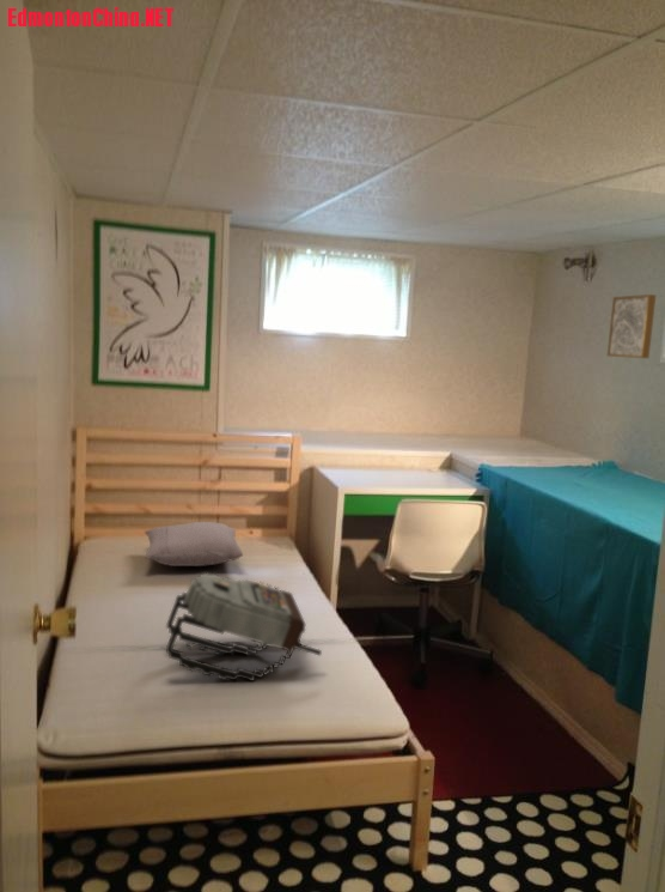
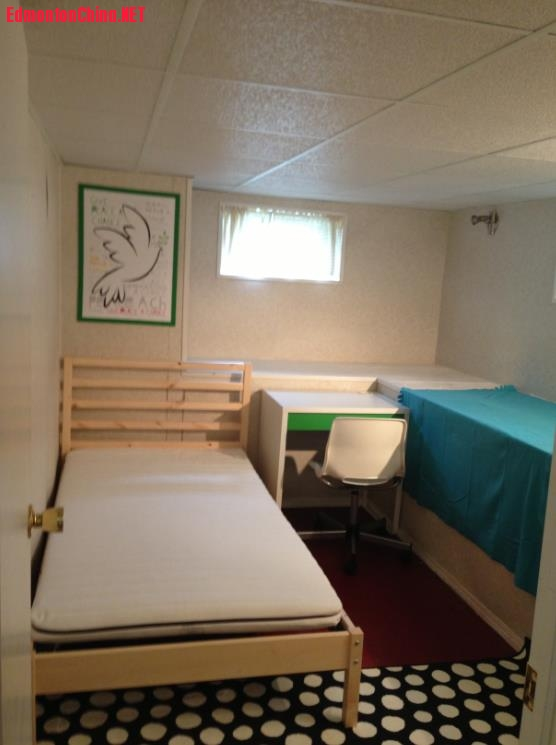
- pillow (191, 544)
- backpack (243, 623)
- wall art (630, 326)
